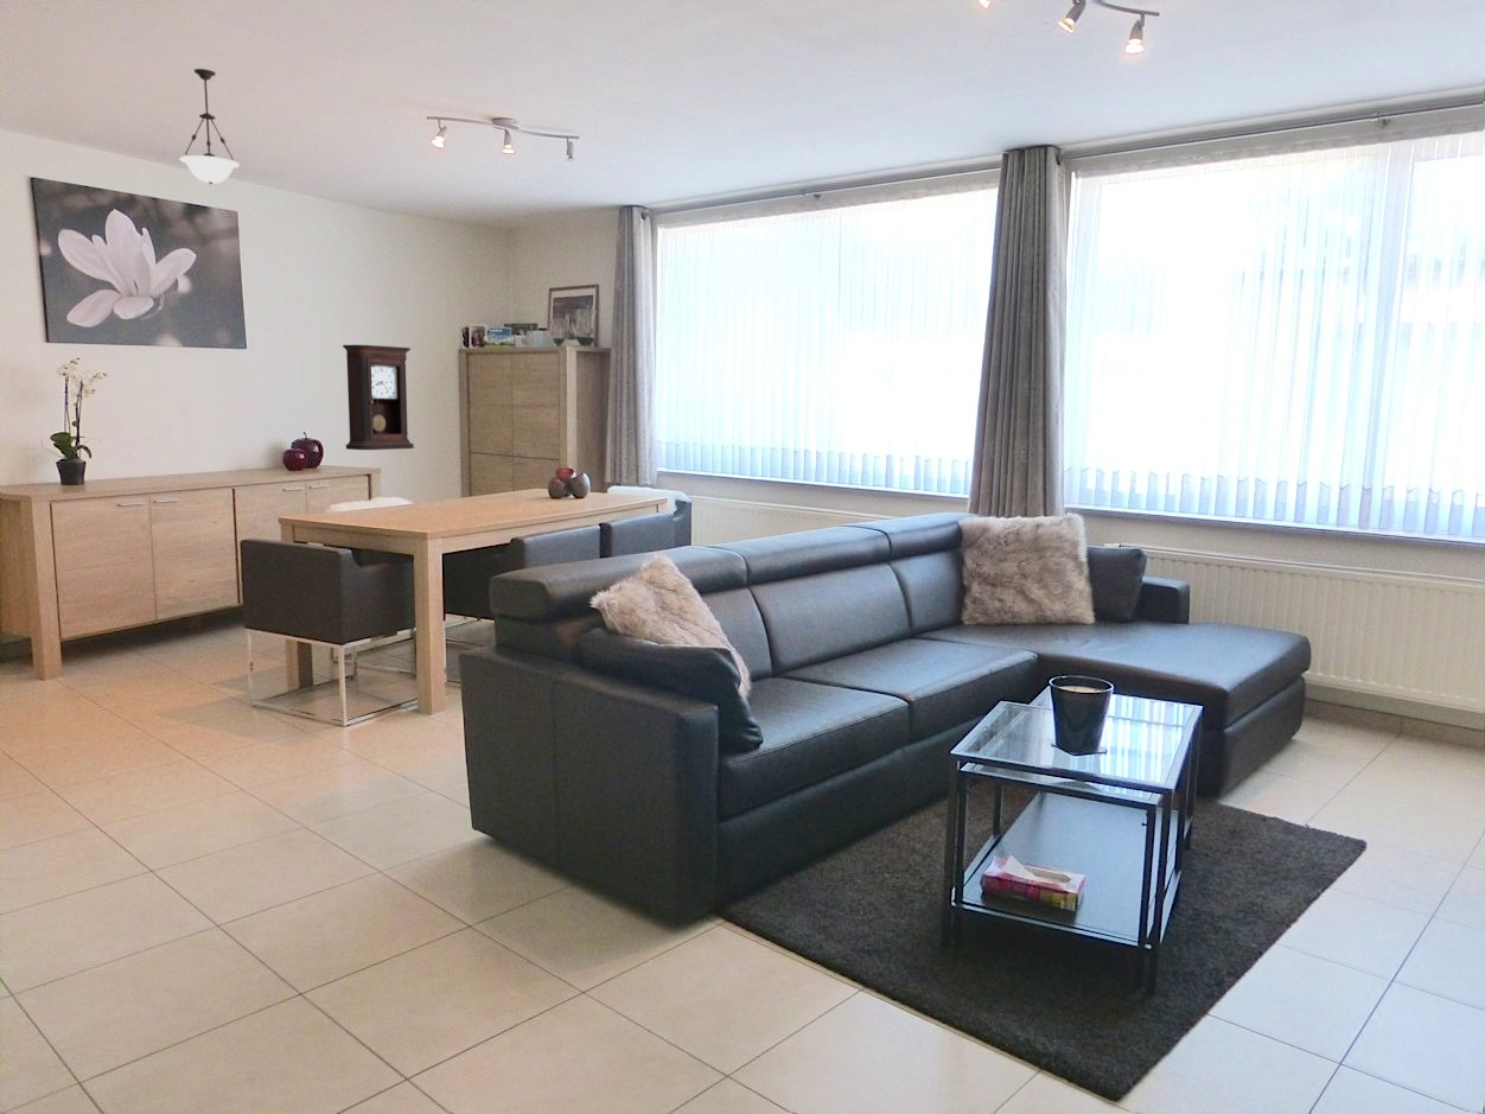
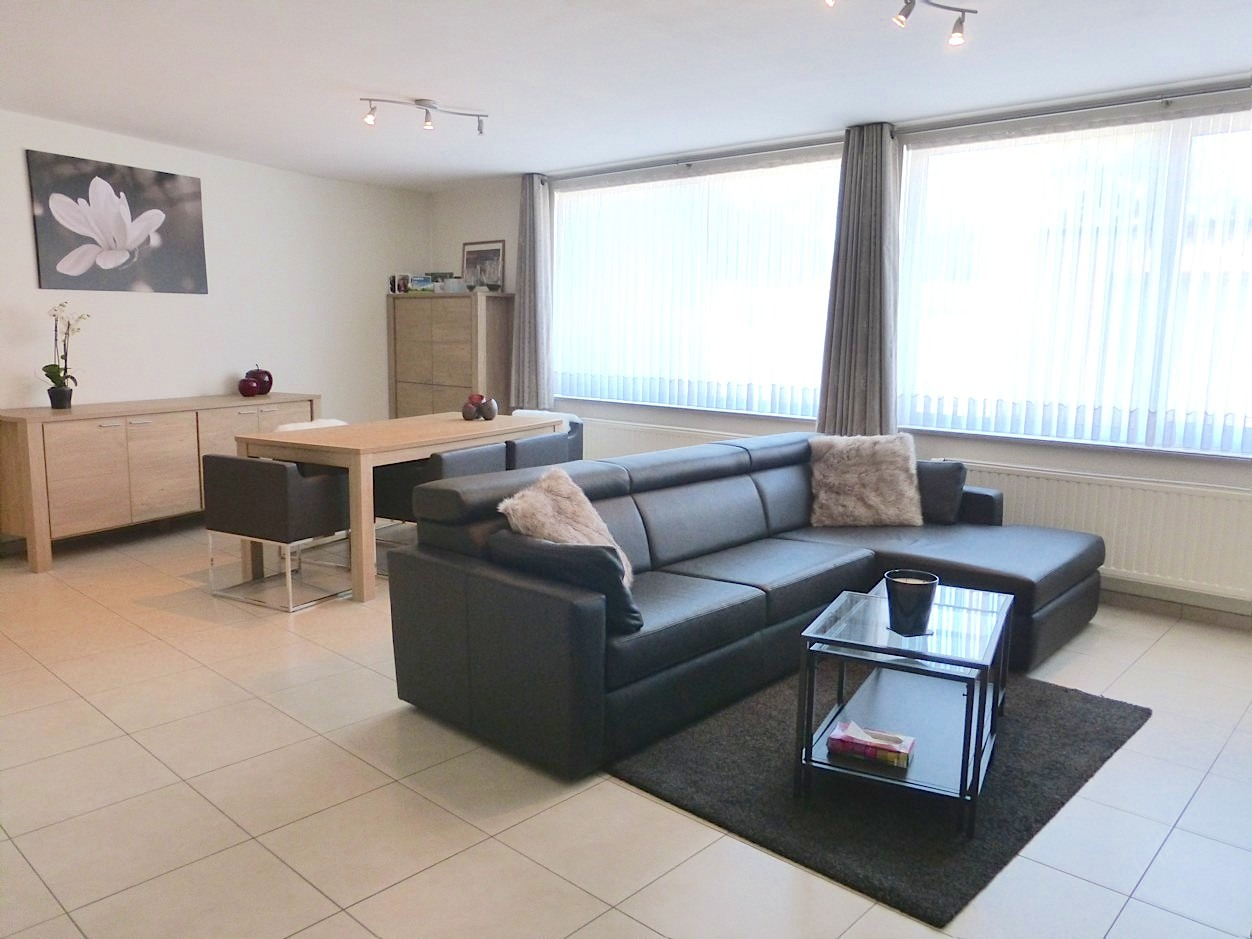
- pendulum clock (381, 397)
- pendant light (208, 128)
